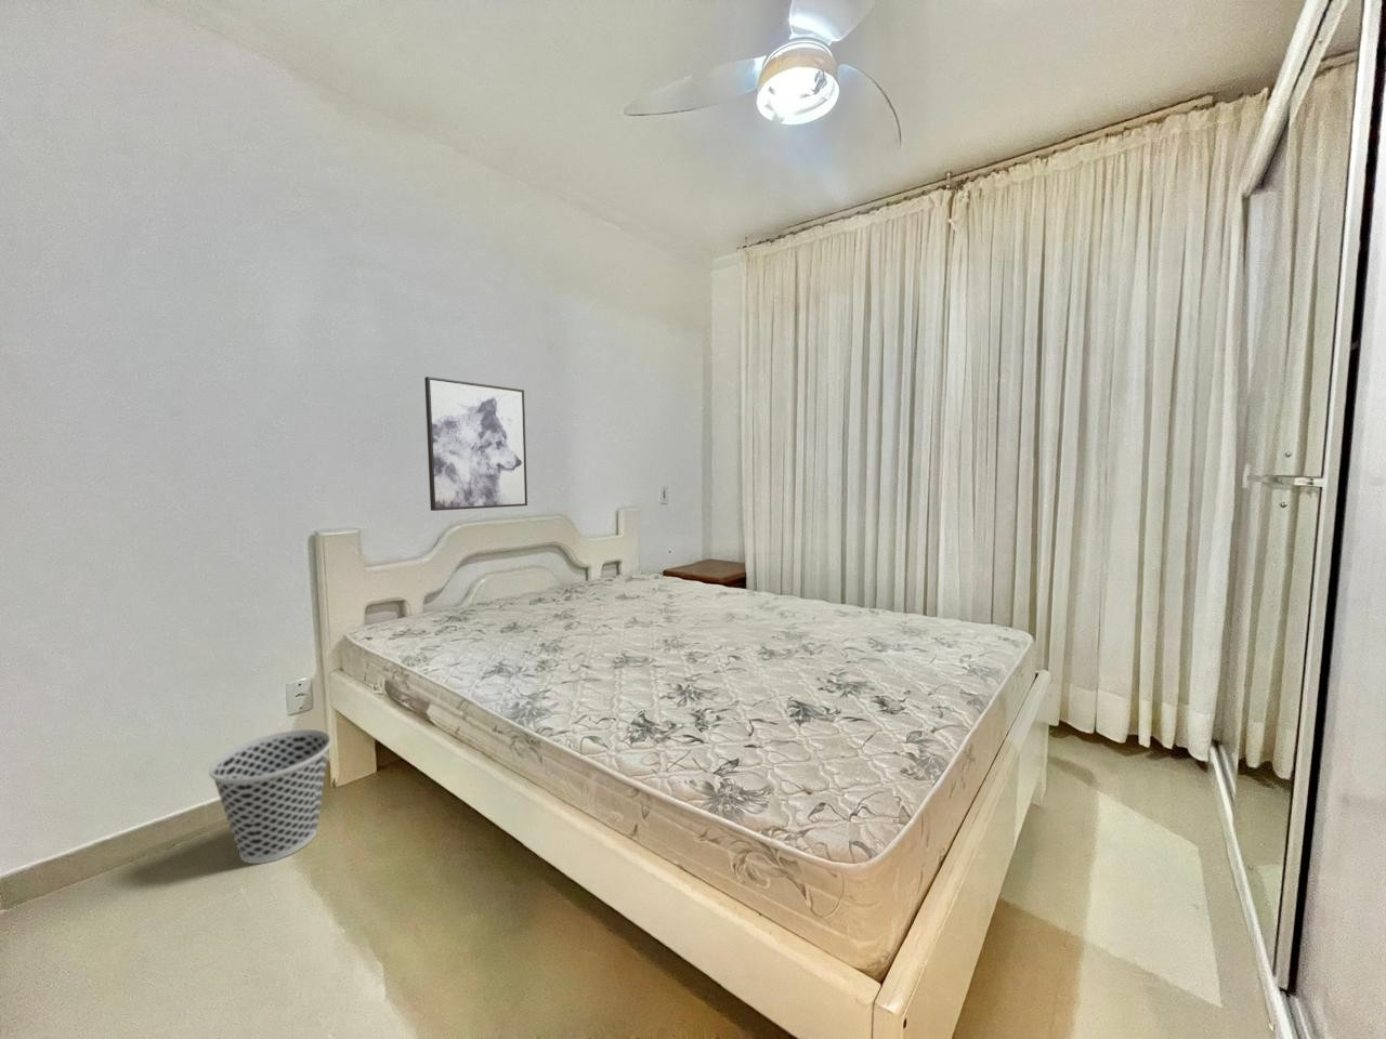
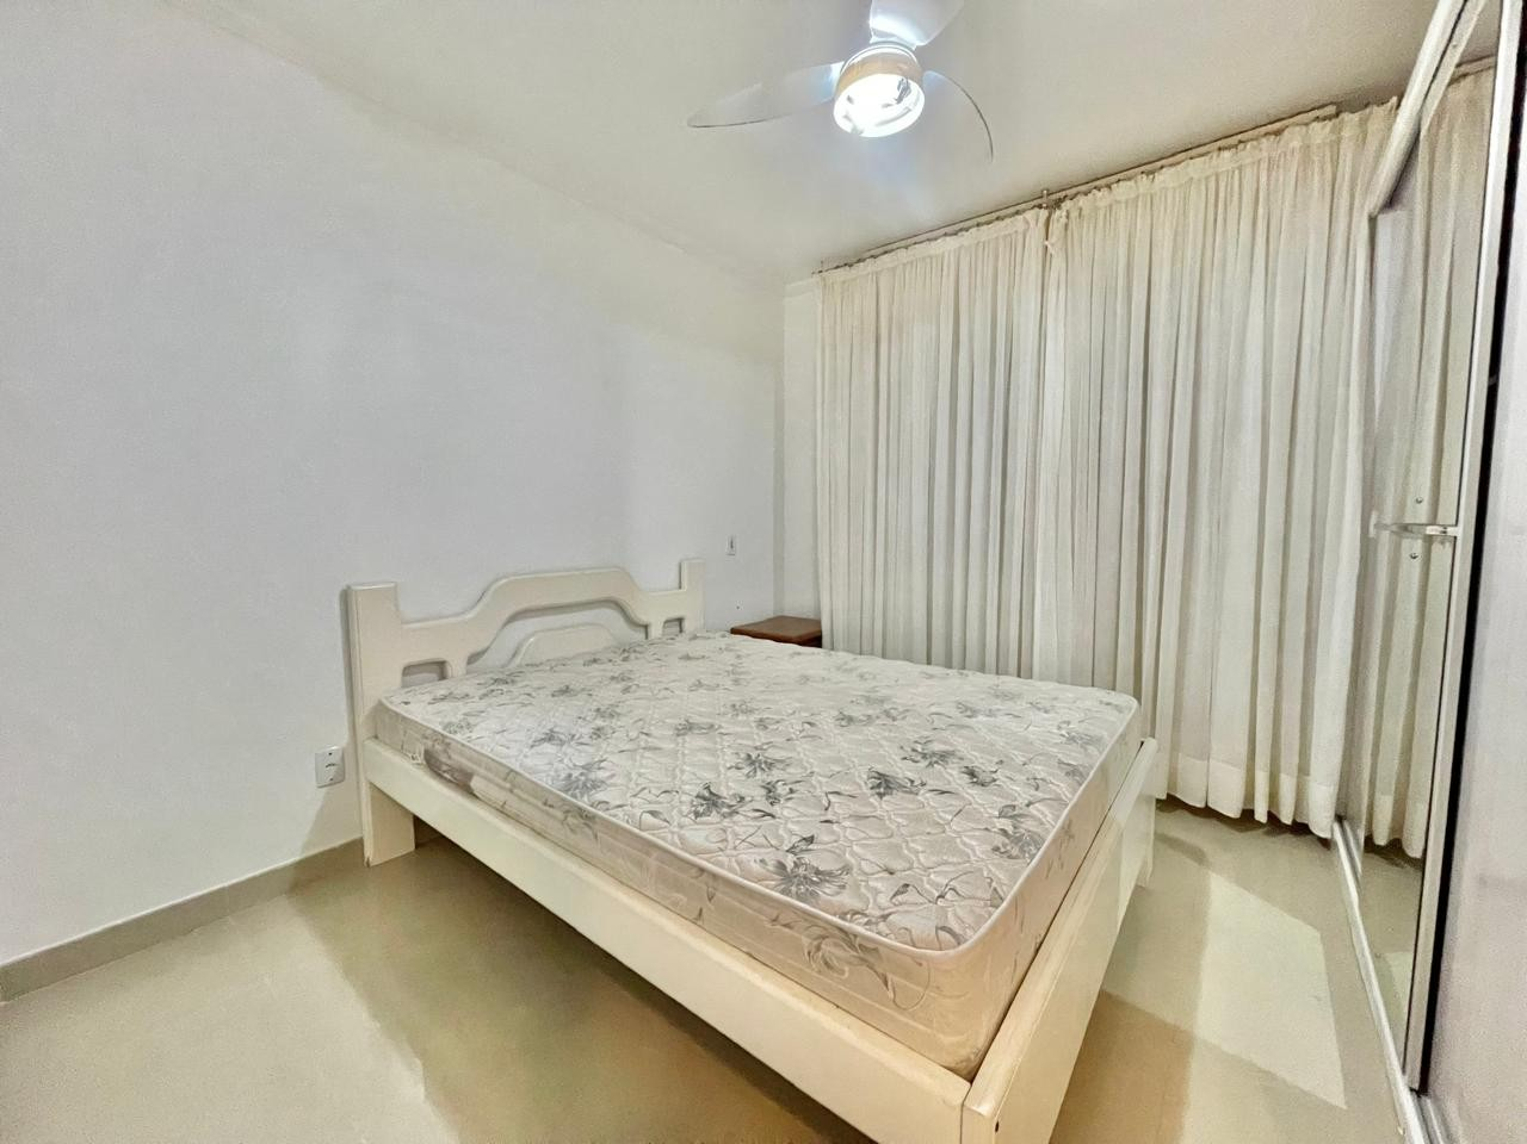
- wall art (480, 446)
- wastebasket (276, 797)
